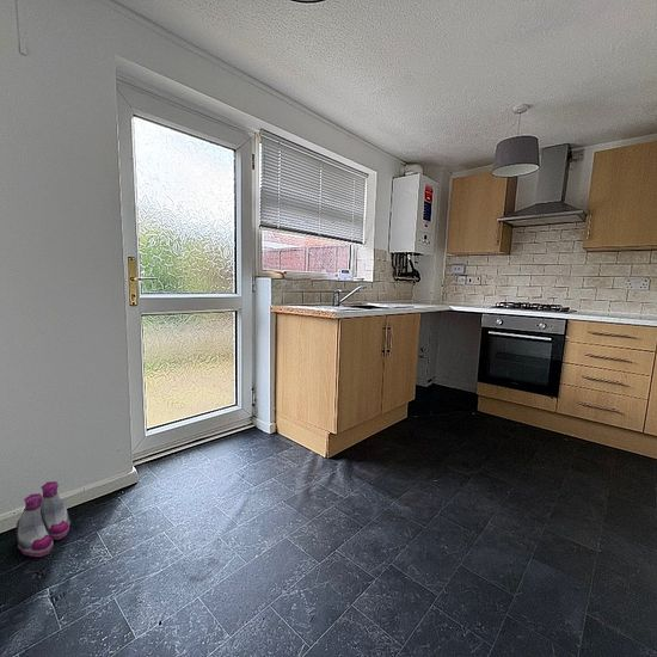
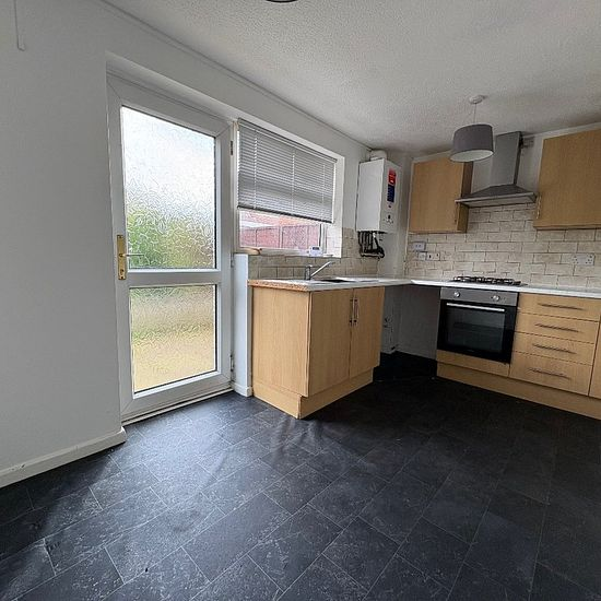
- boots (43, 512)
